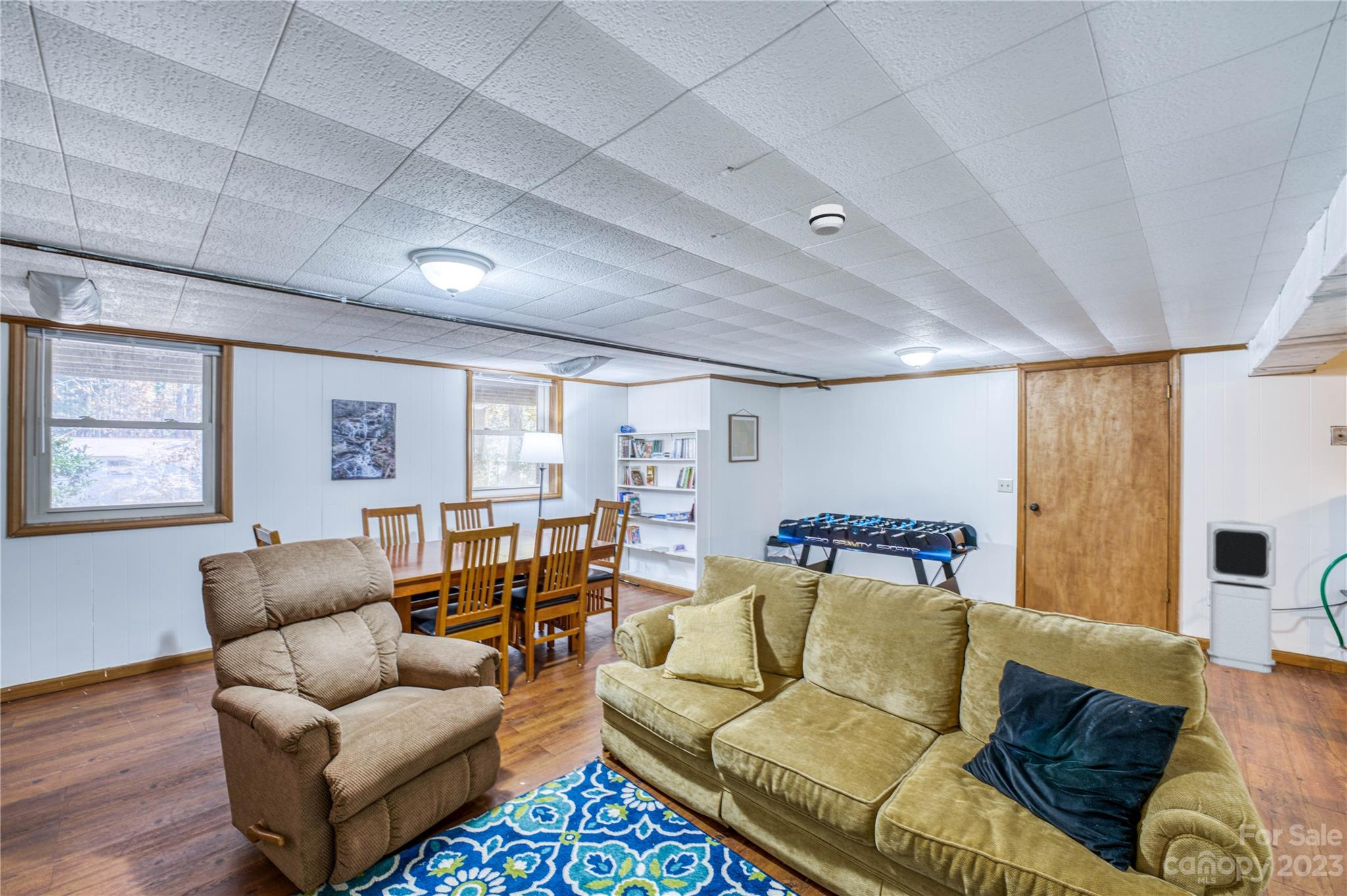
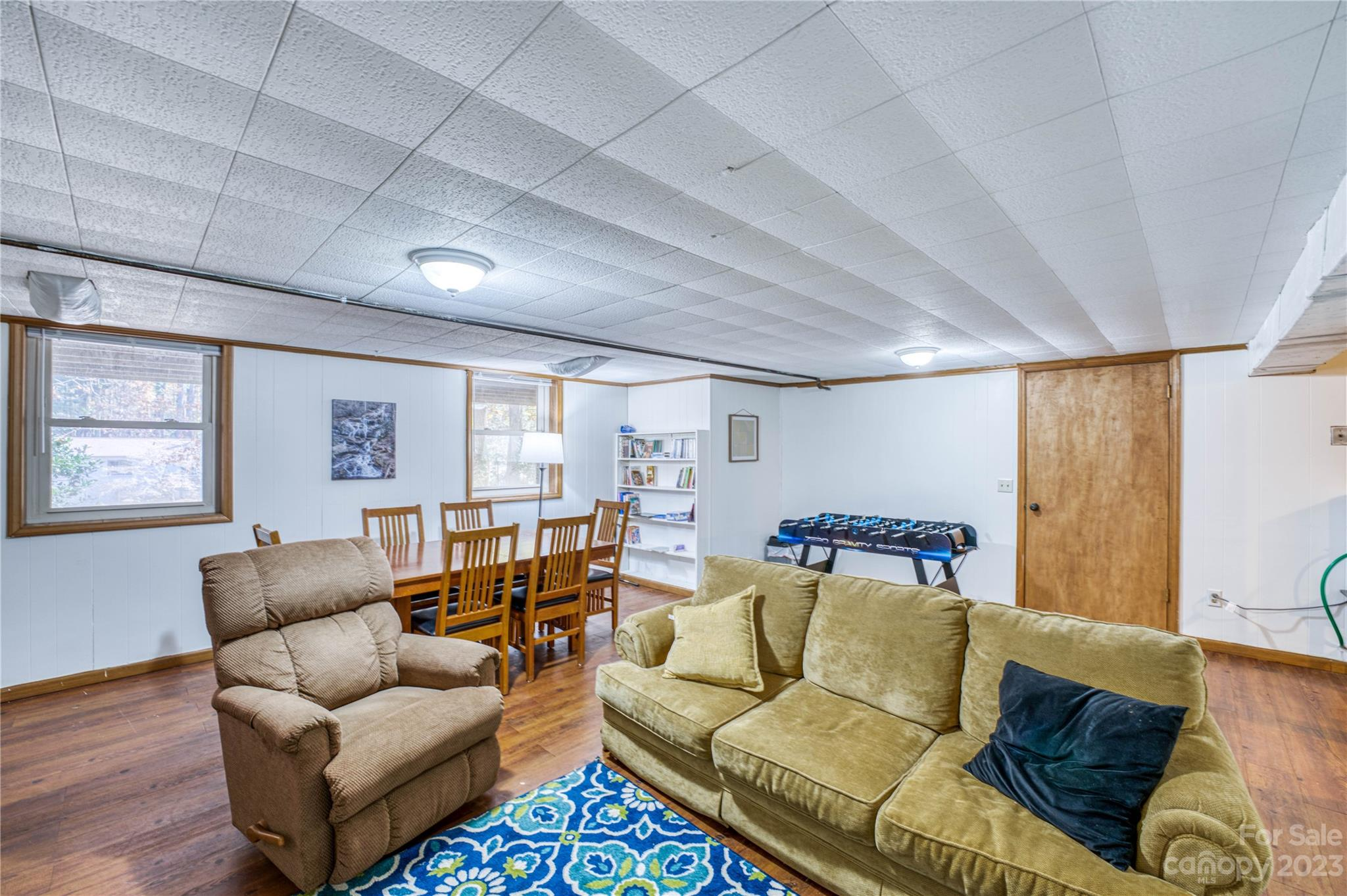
- smoke detector (827, 220)
- air purifier (1238, 592)
